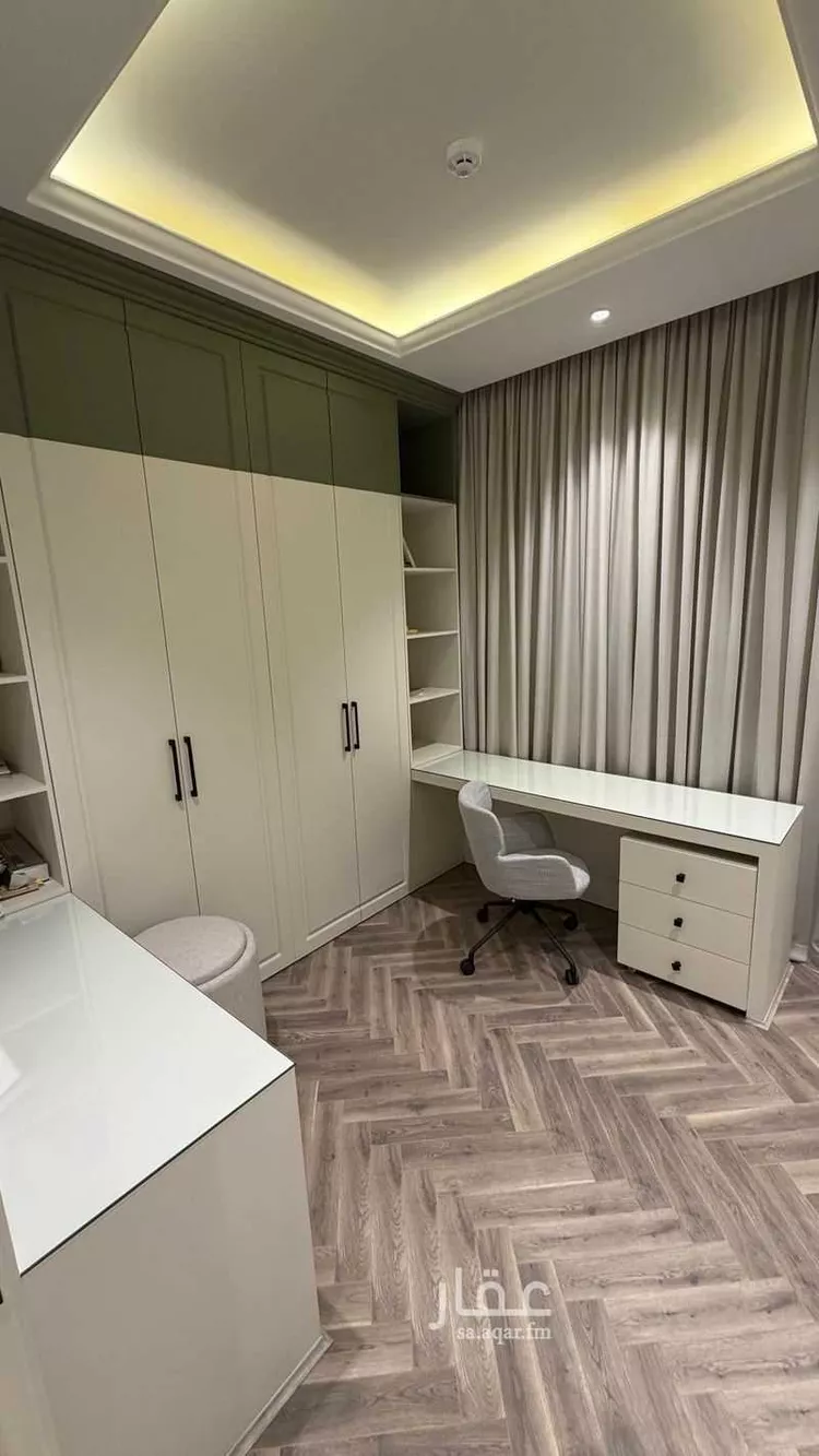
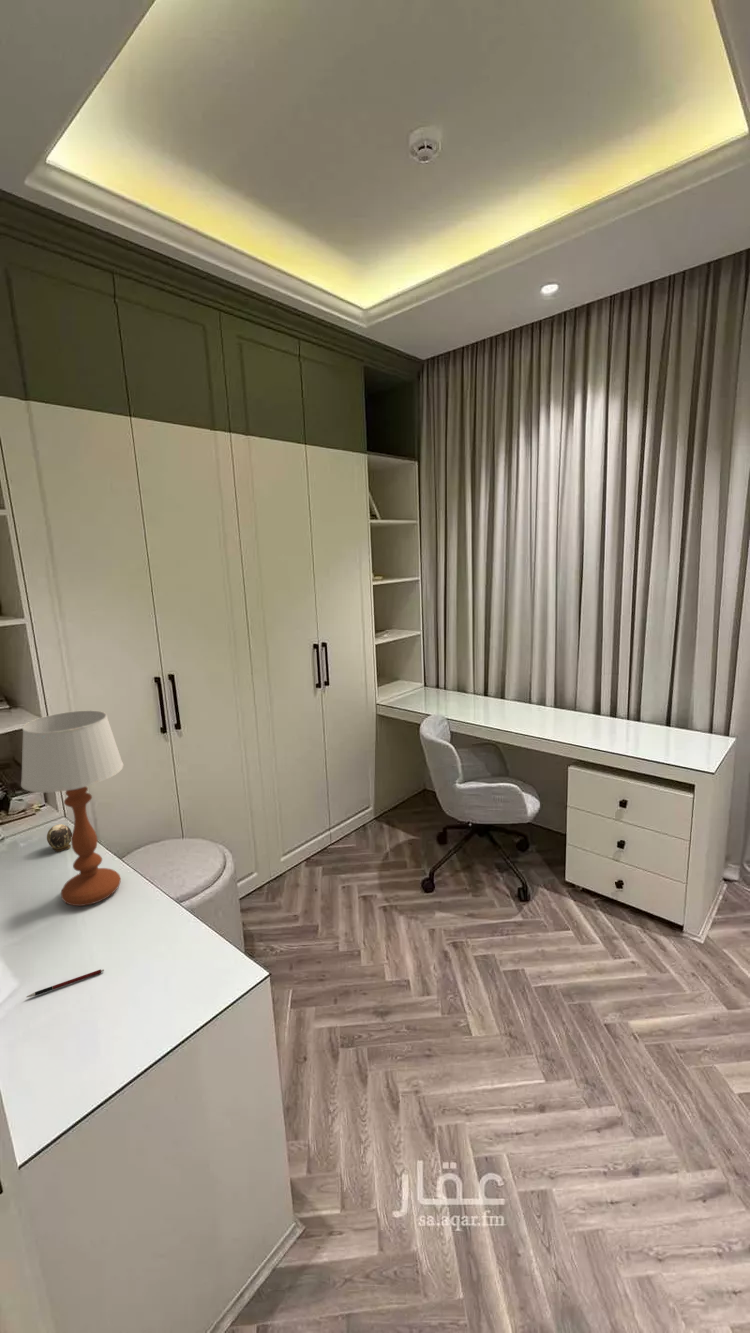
+ pen (65, 983)
+ decorative egg (59, 836)
+ table lamp (79, 809)
